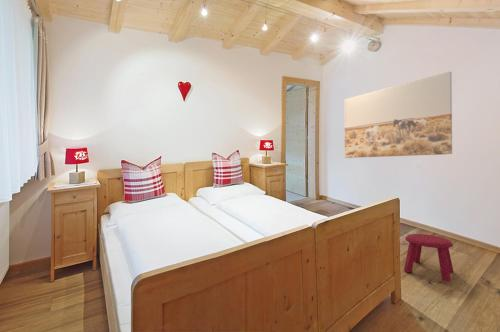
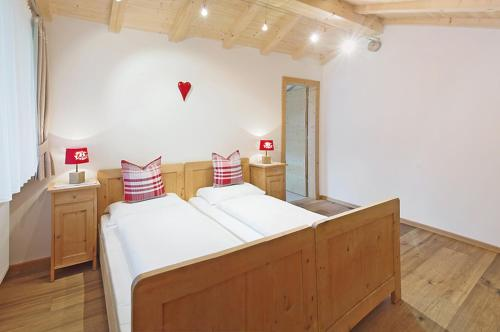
- stool (420, 254)
- wall art (389, 122)
